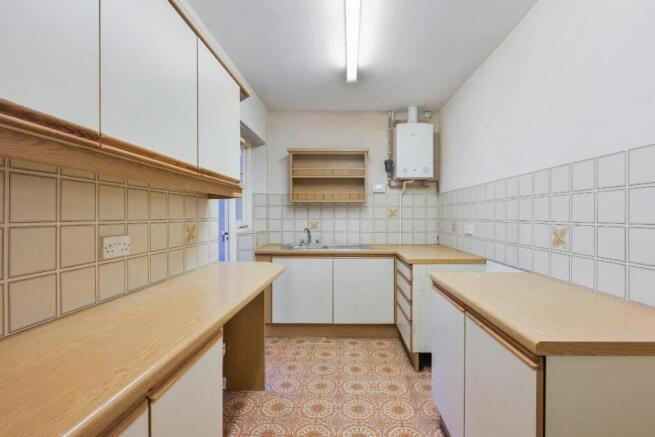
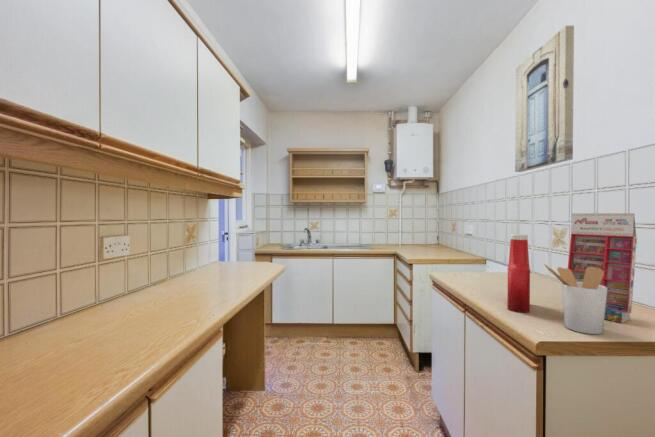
+ wall art (540, 108)
+ soap bottle (518, 270)
+ gift box (599, 264)
+ utensil holder (572, 295)
